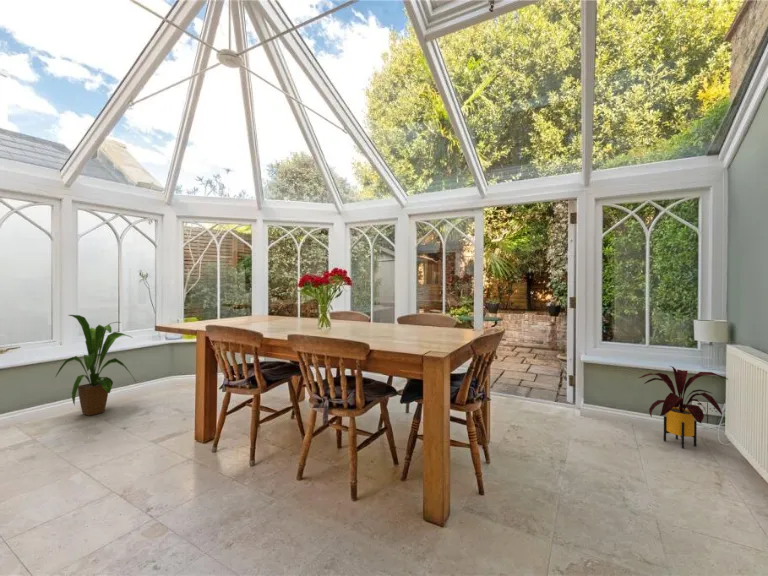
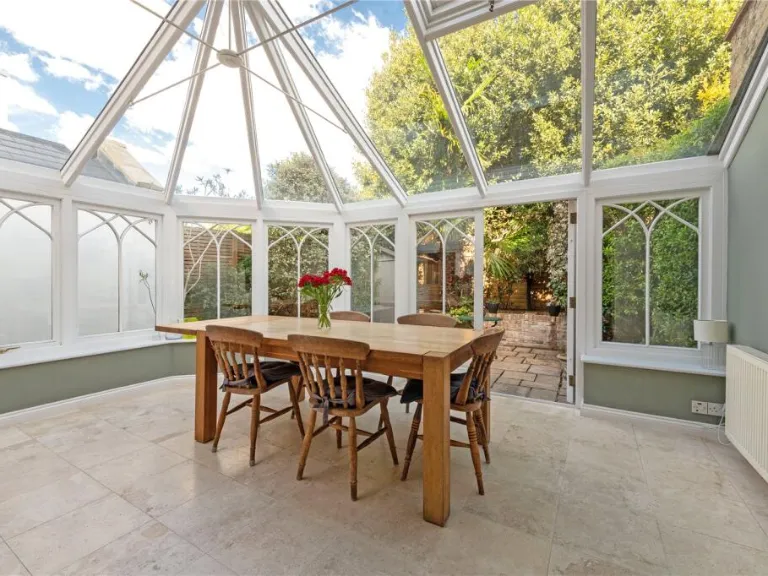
- house plant (684, 404)
- house plant (102, 360)
